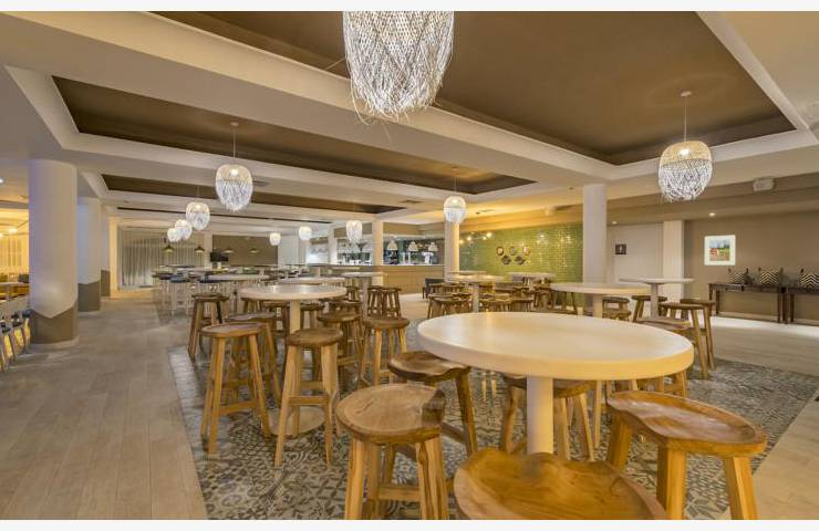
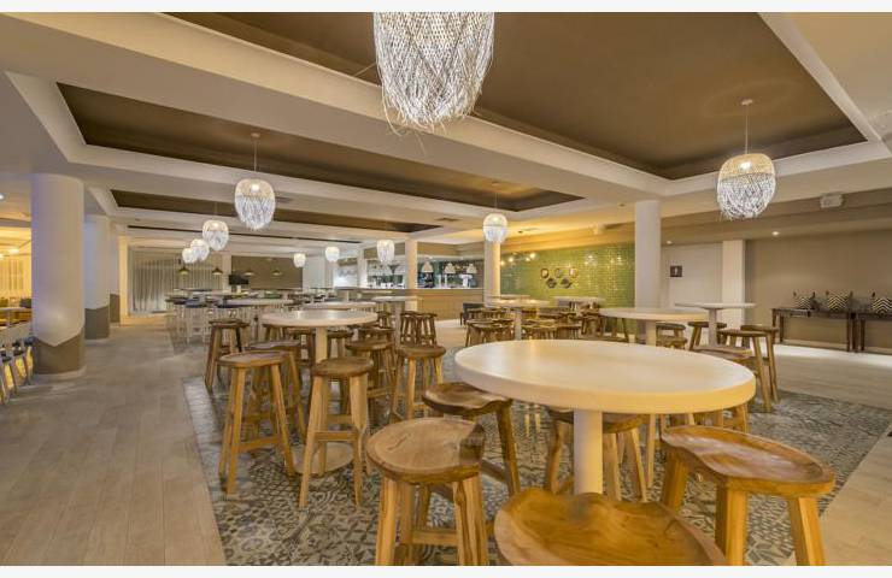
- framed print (719, 250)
